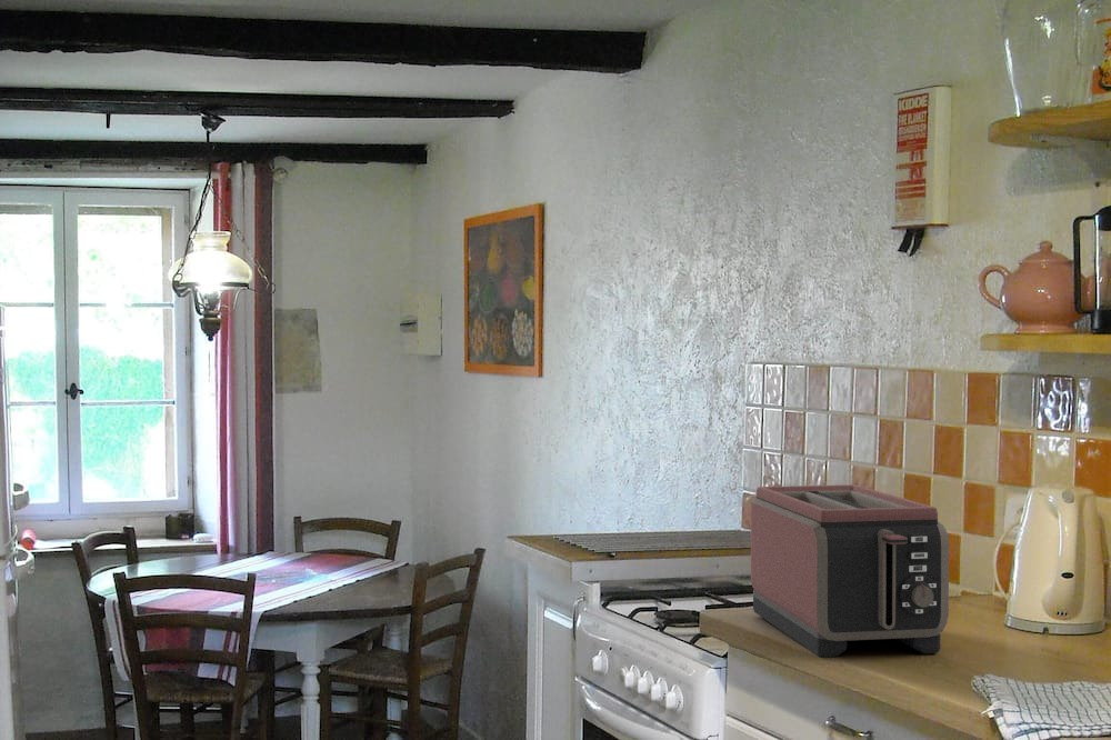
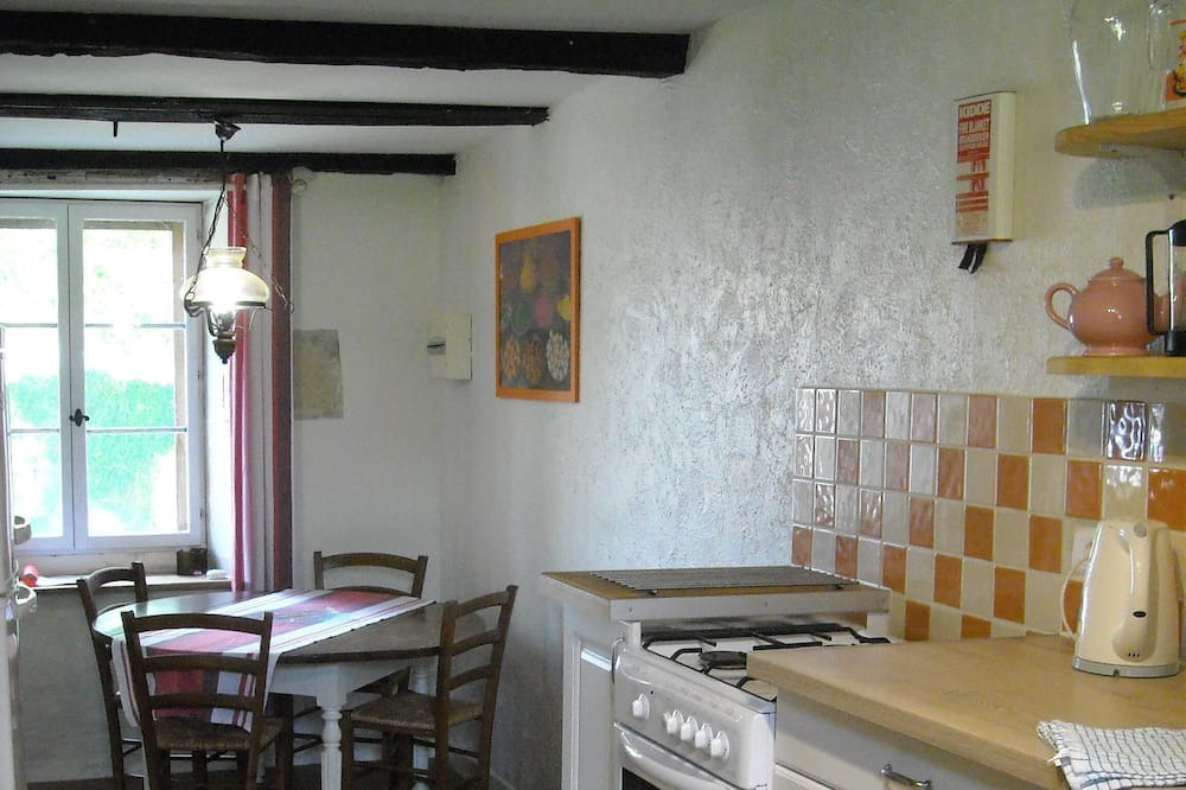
- toaster (845, 567)
